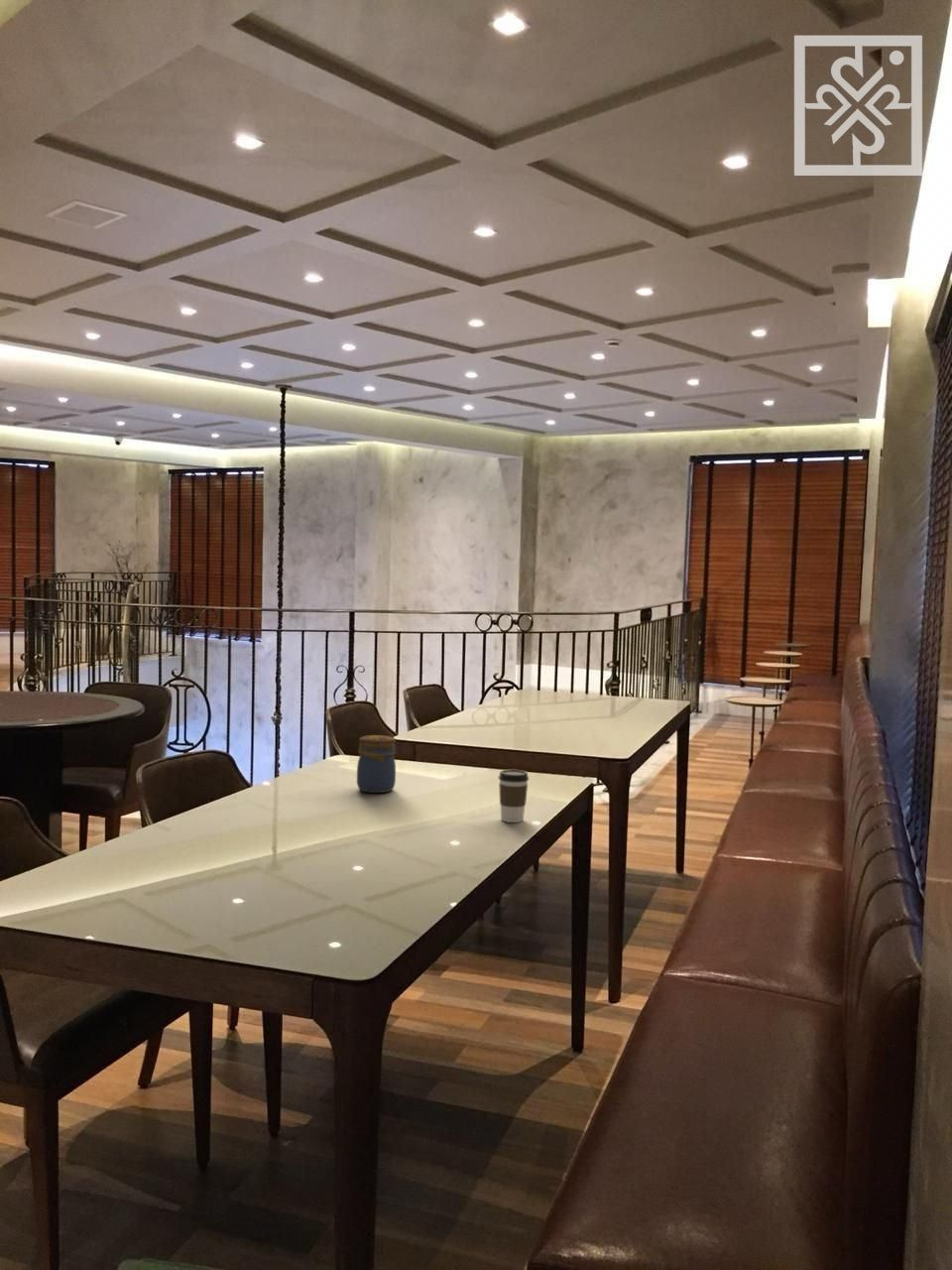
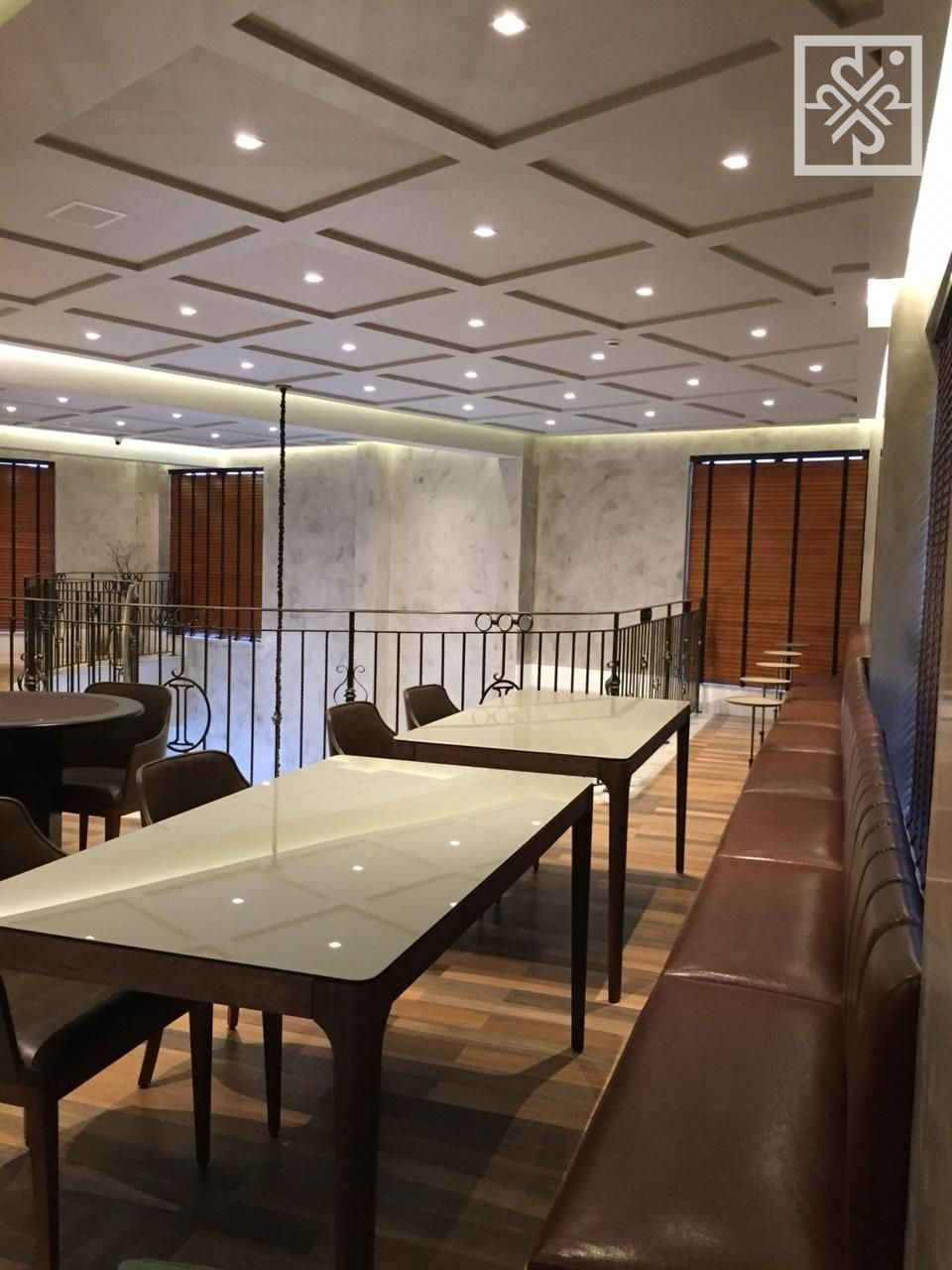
- jar (377, 762)
- coffee cup (513, 796)
